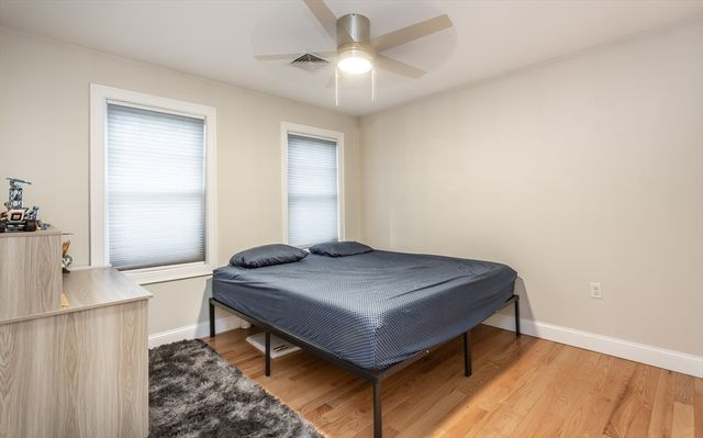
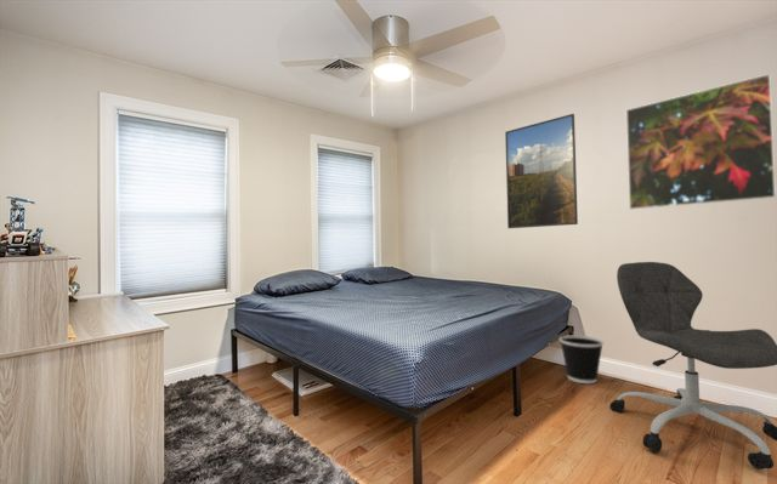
+ office chair (686, 346)
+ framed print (538, 175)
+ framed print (692, 148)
+ wastebasket (580, 359)
